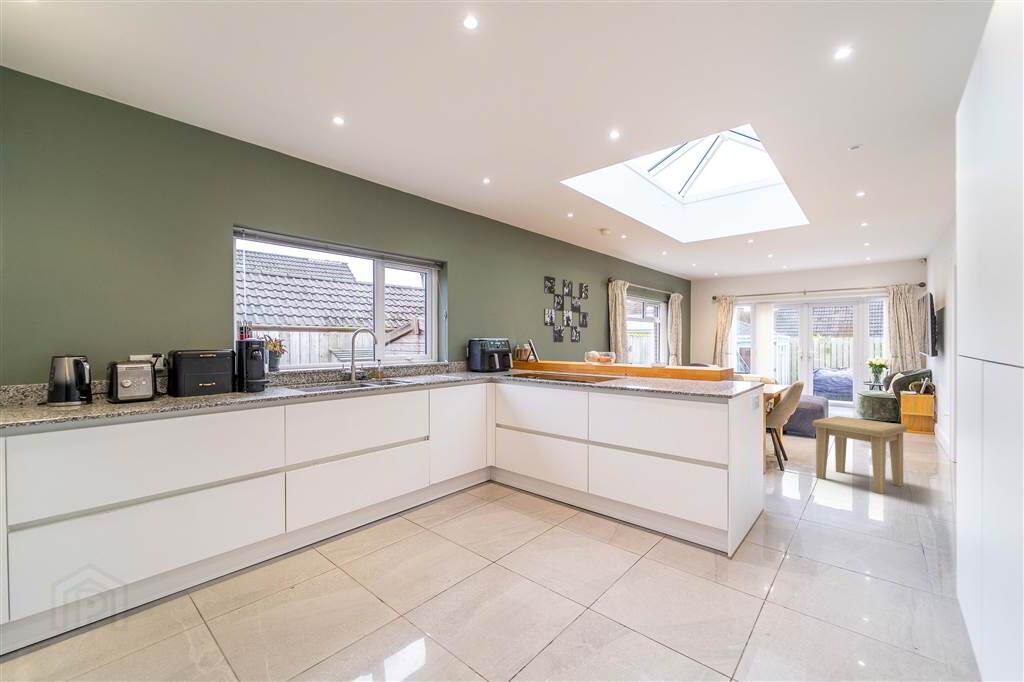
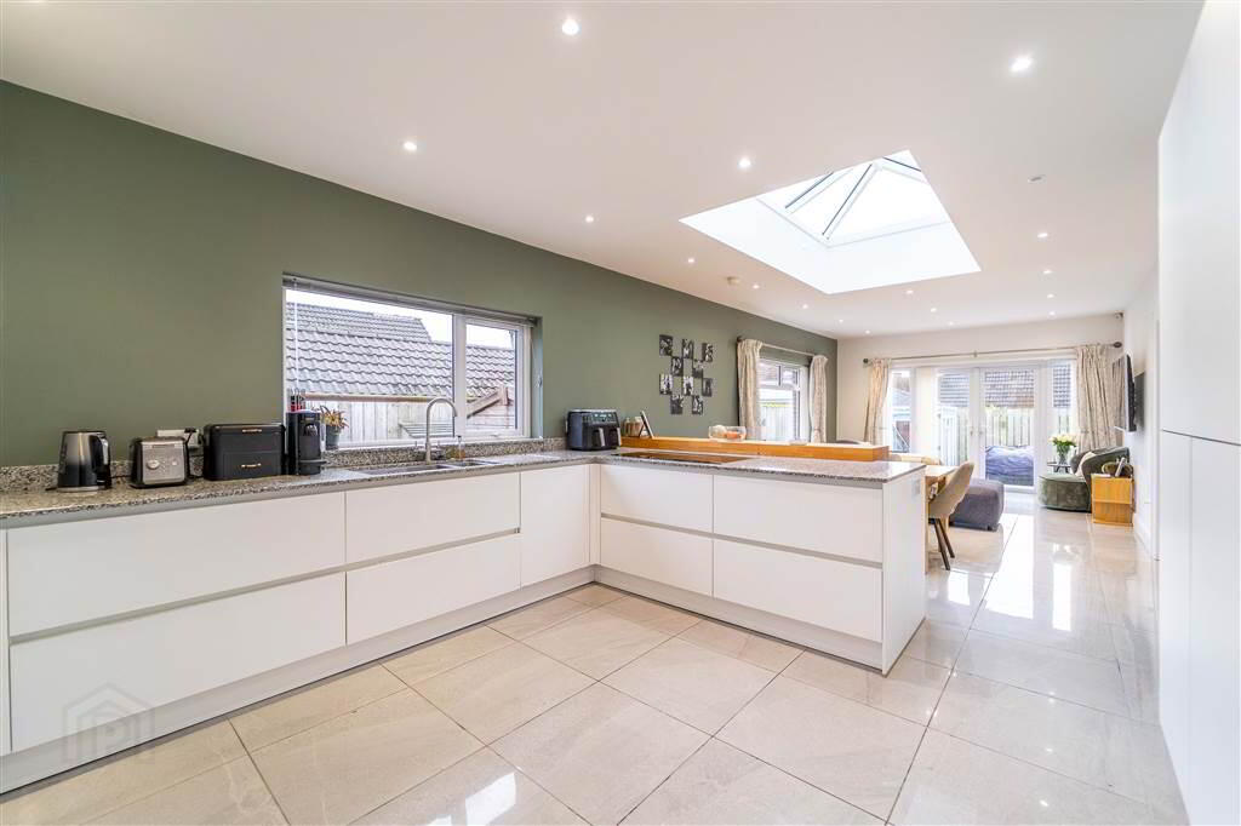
- side table (861, 440)
